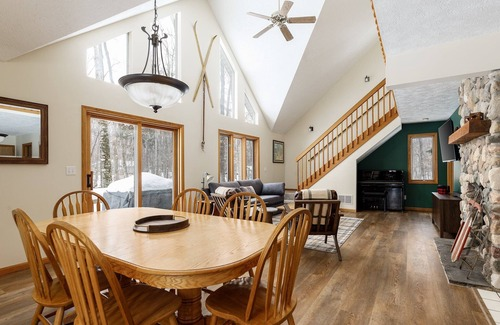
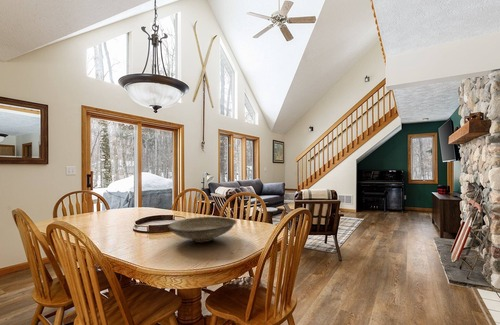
+ decorative bowl (203, 230)
